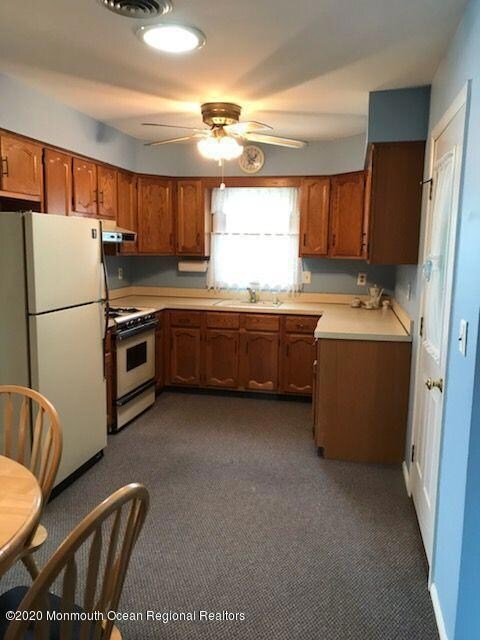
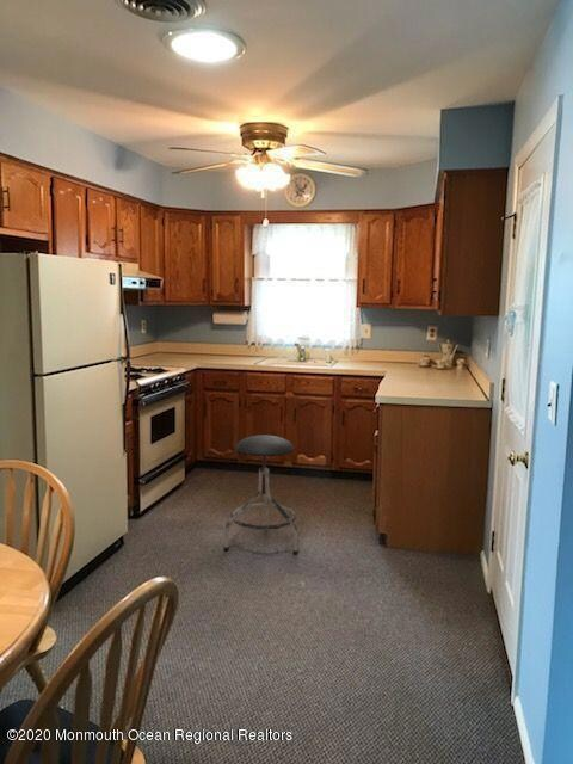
+ stool (264, 488)
